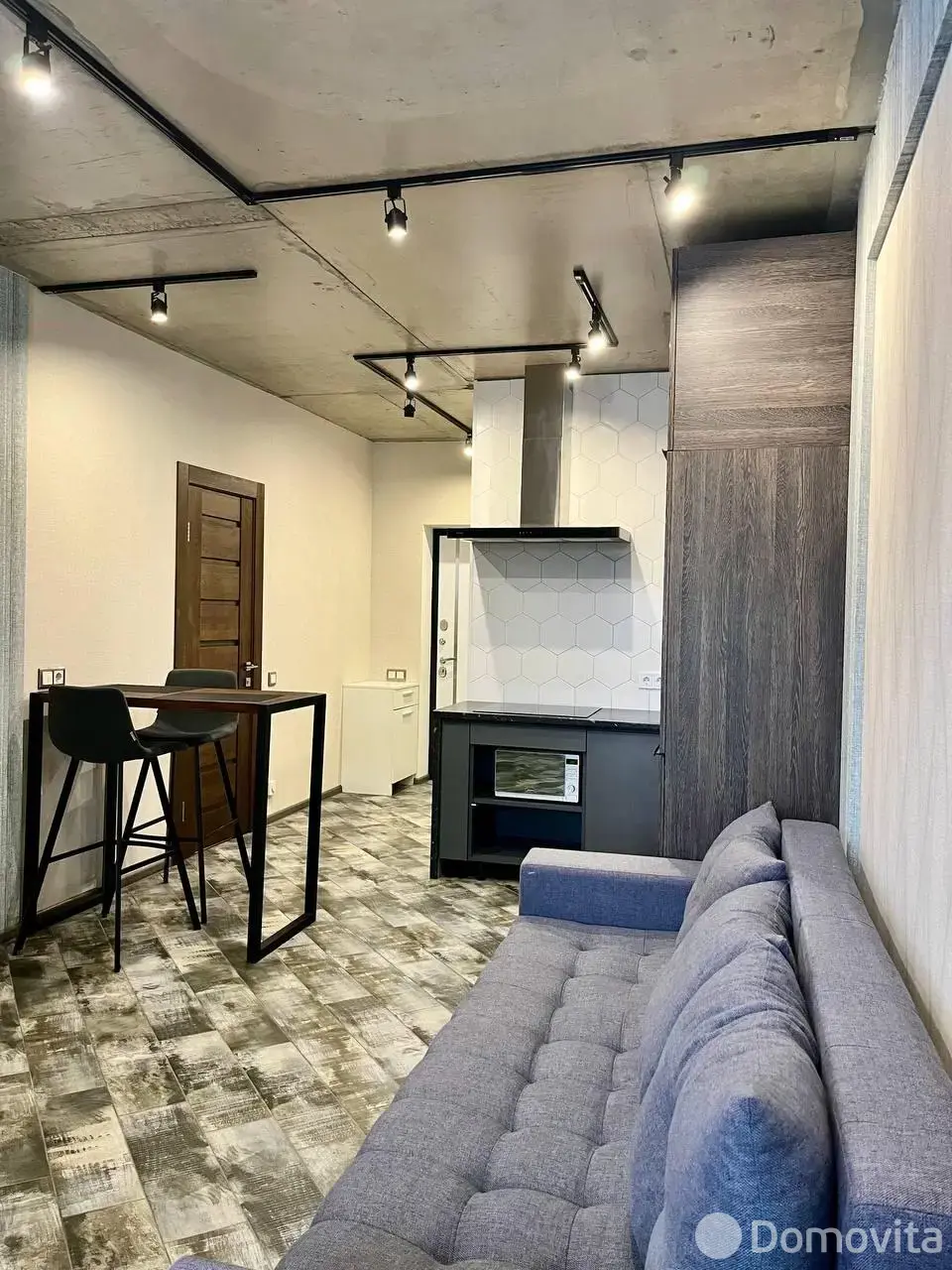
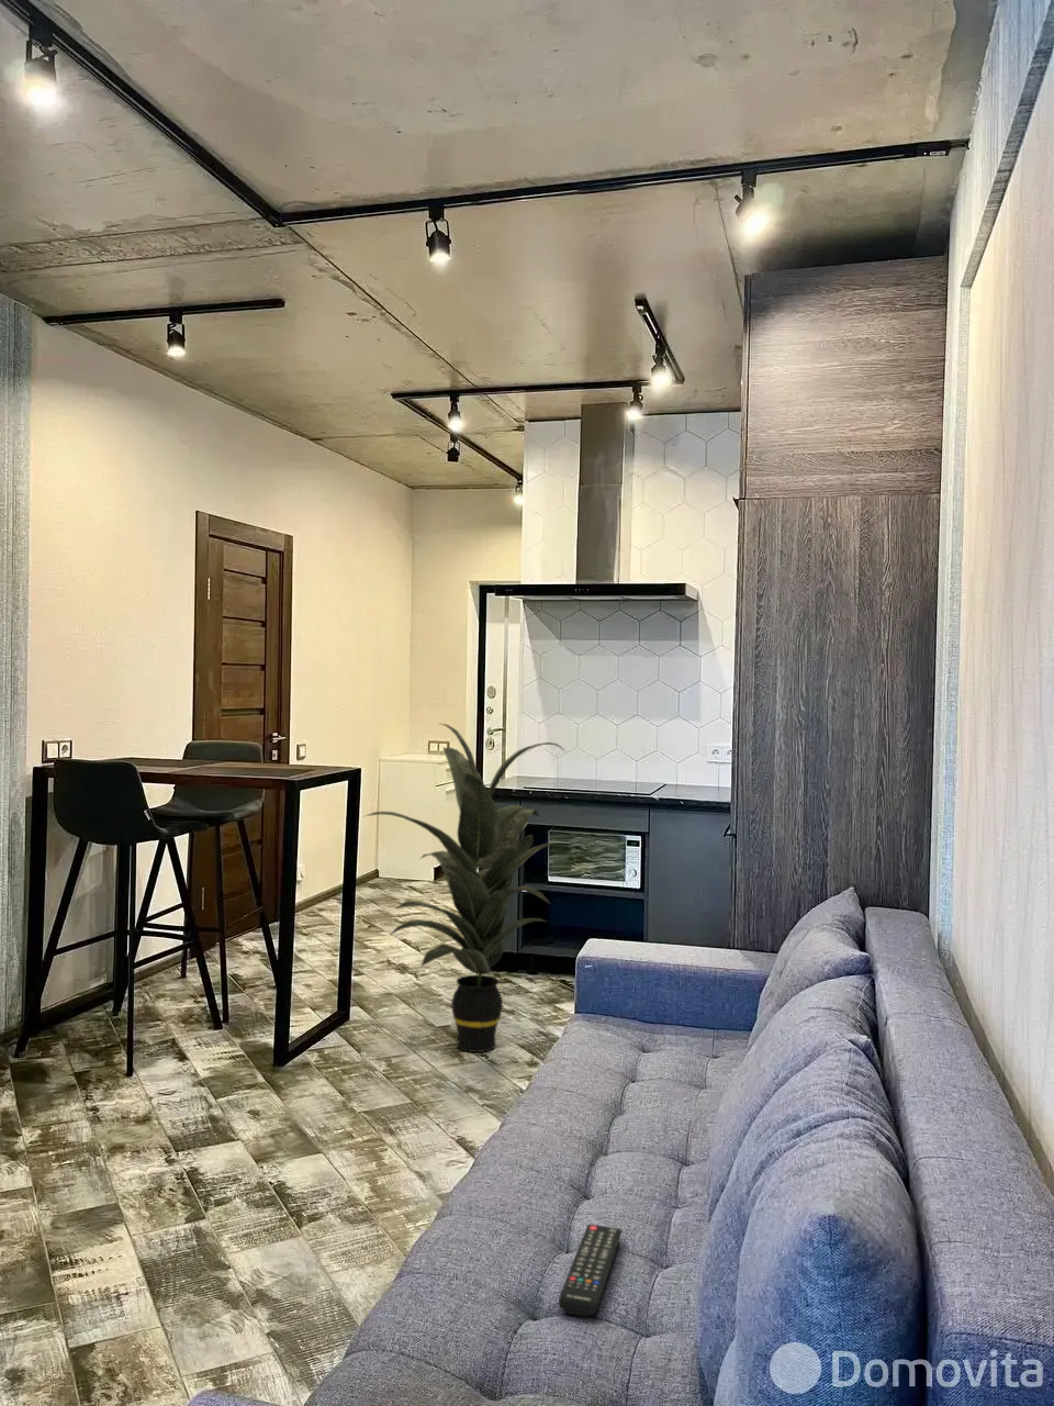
+ remote control (592, 1265)
+ indoor plant (469, 883)
